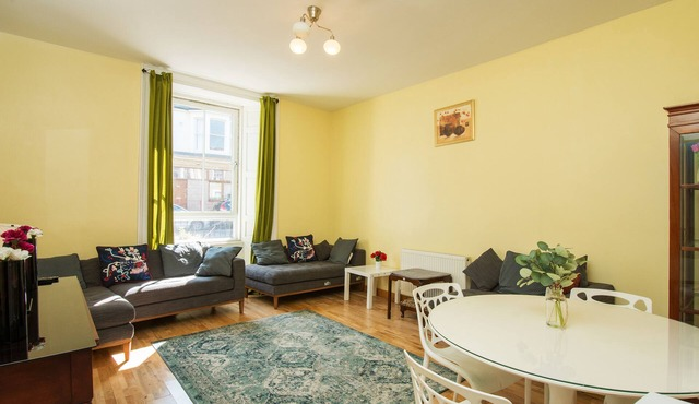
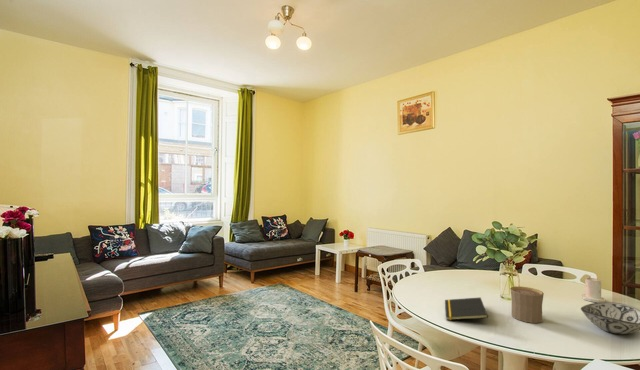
+ notepad (464, 308)
+ candle (593, 288)
+ decorative bowl (613, 319)
+ cup (526, 304)
